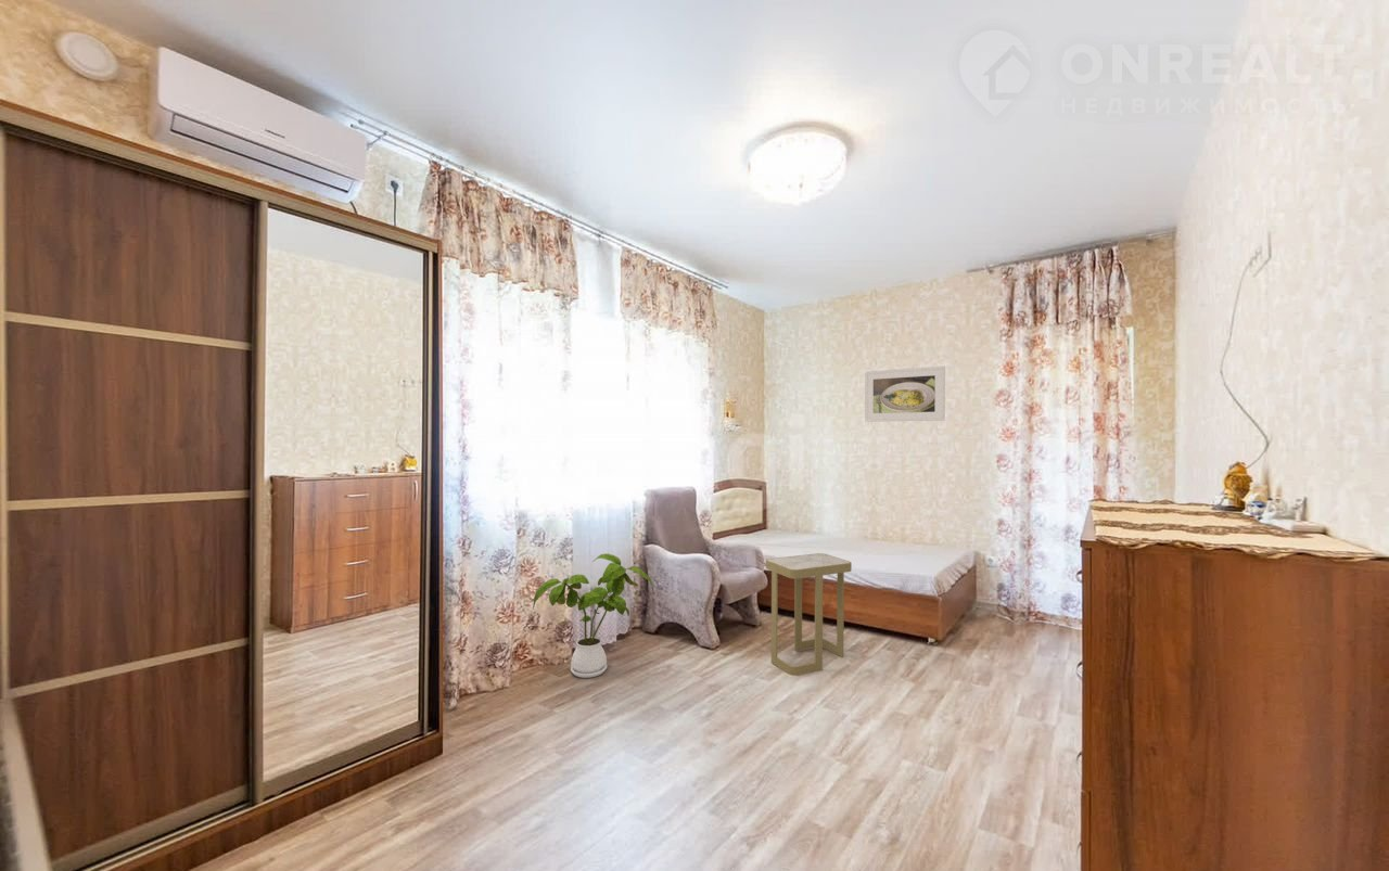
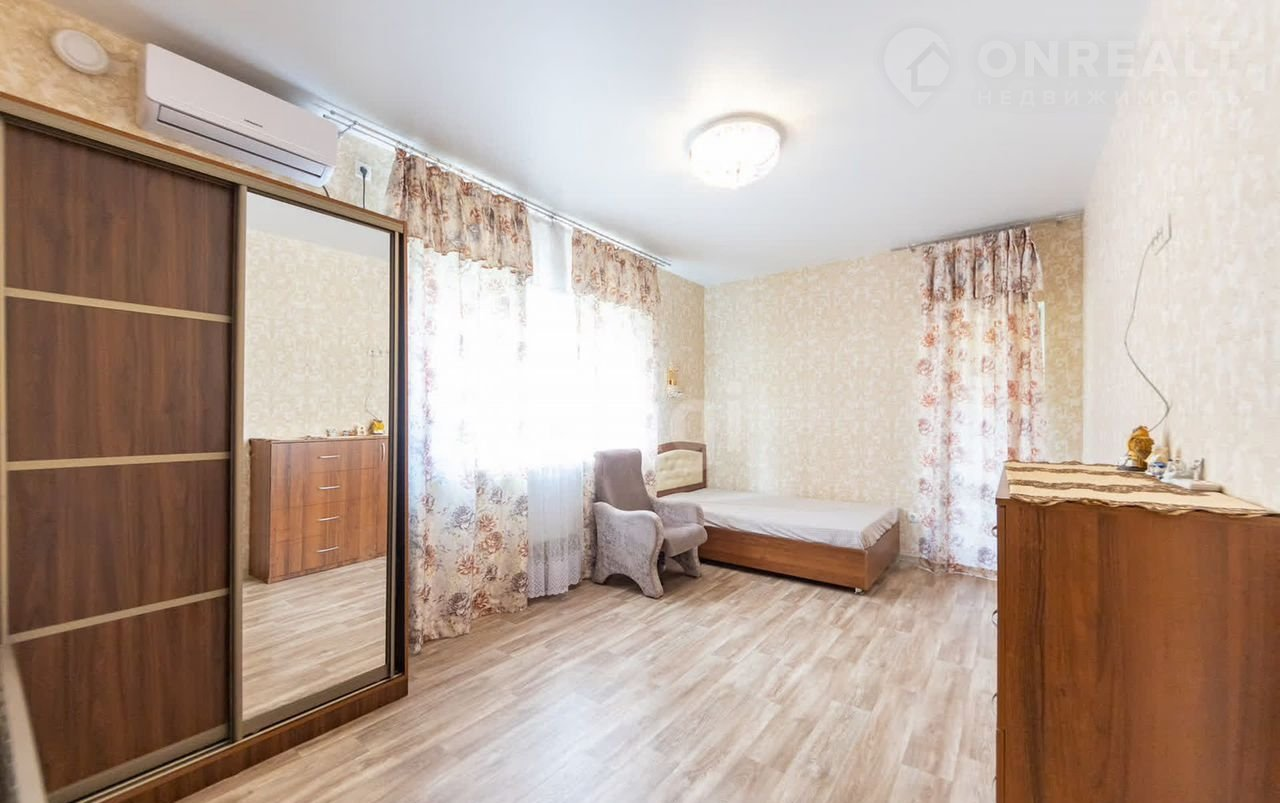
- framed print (903, 395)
- side table (801, 610)
- house plant (606, 613)
